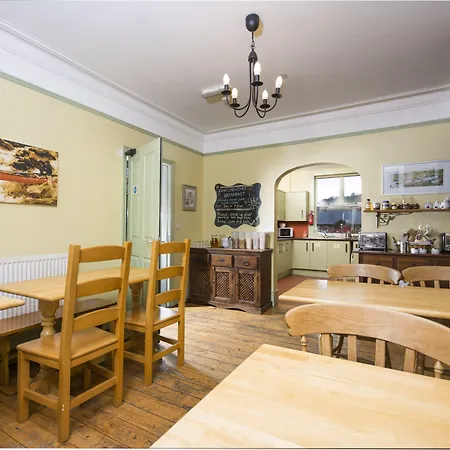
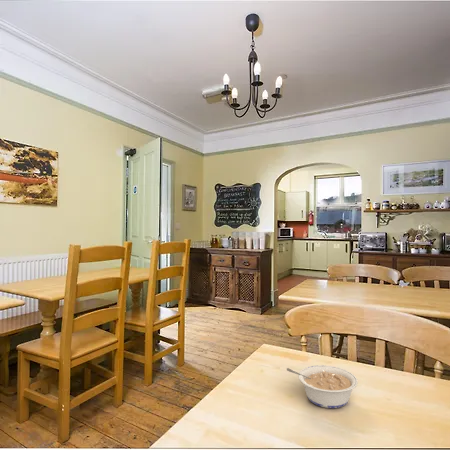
+ legume (325, 385)
